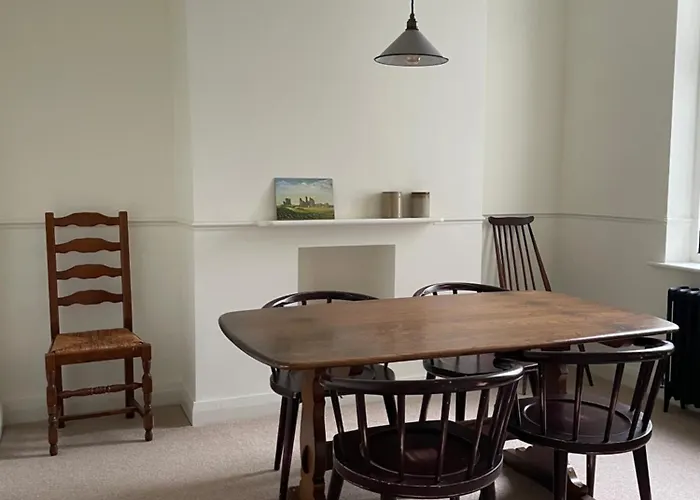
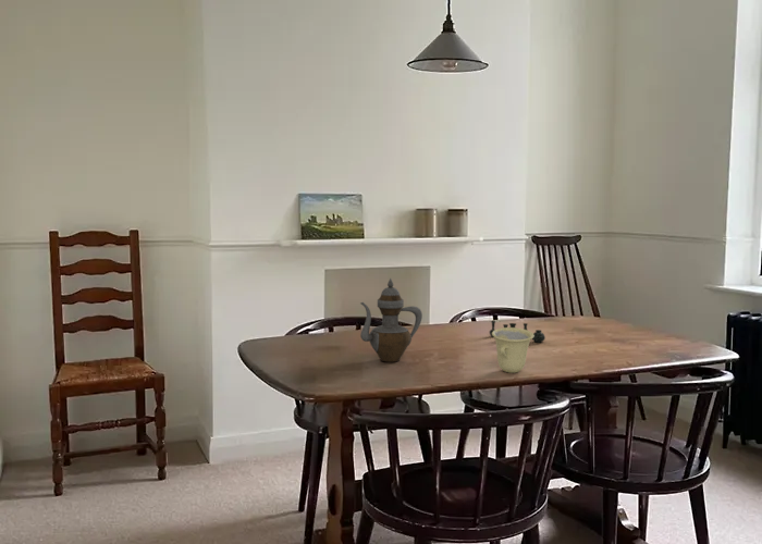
+ vase (514, 326)
+ cup (512, 351)
+ teapot (391, 319)
